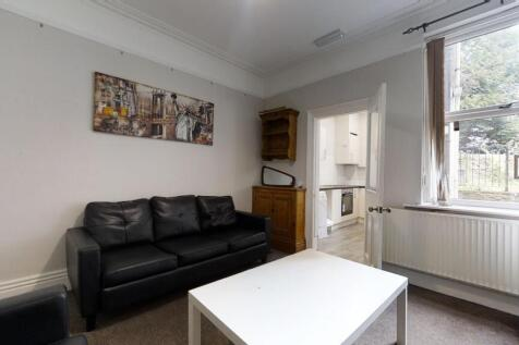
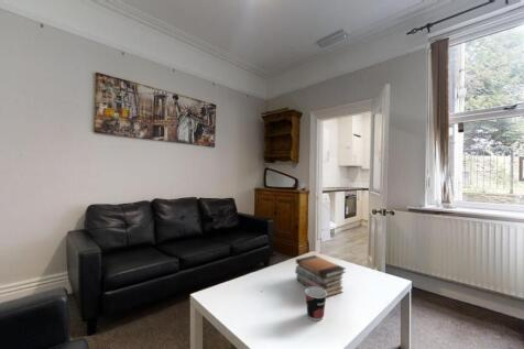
+ book stack (318, 274)
+ cup (315, 304)
